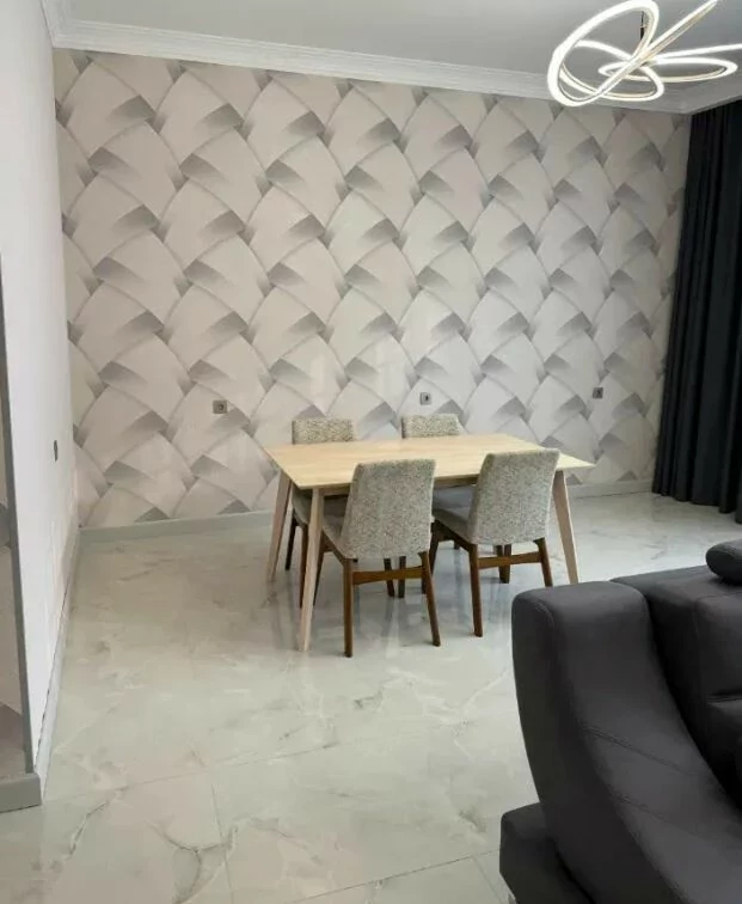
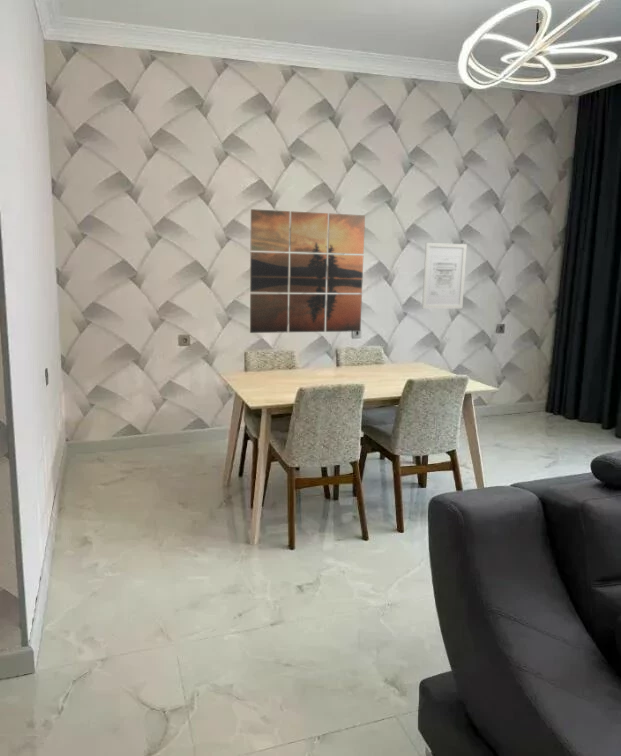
+ wall art (444, 276)
+ wall art (308, 273)
